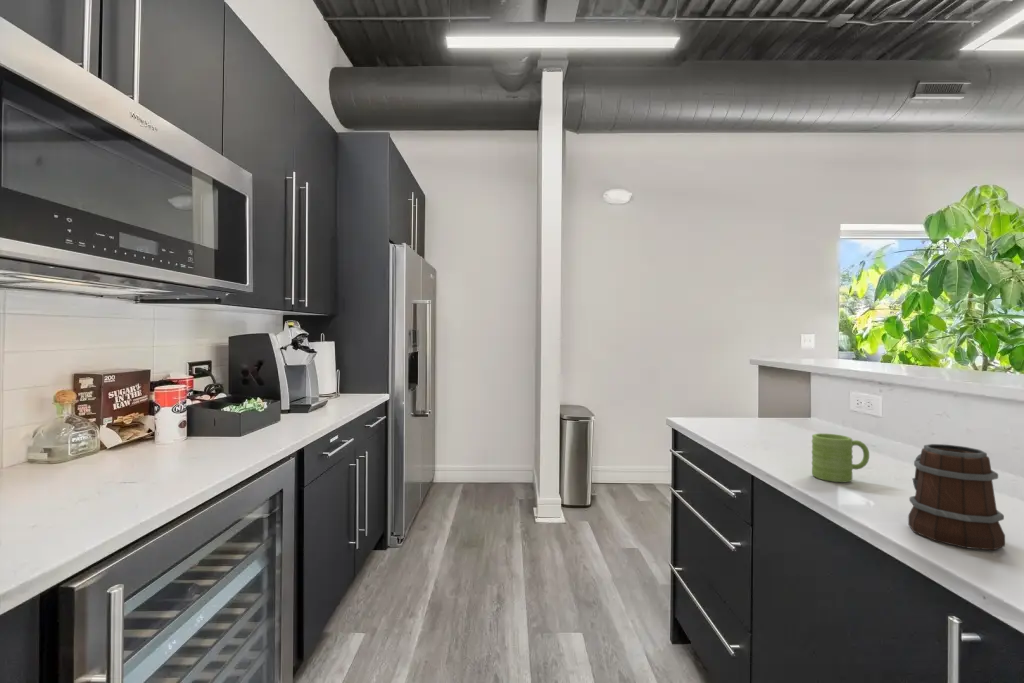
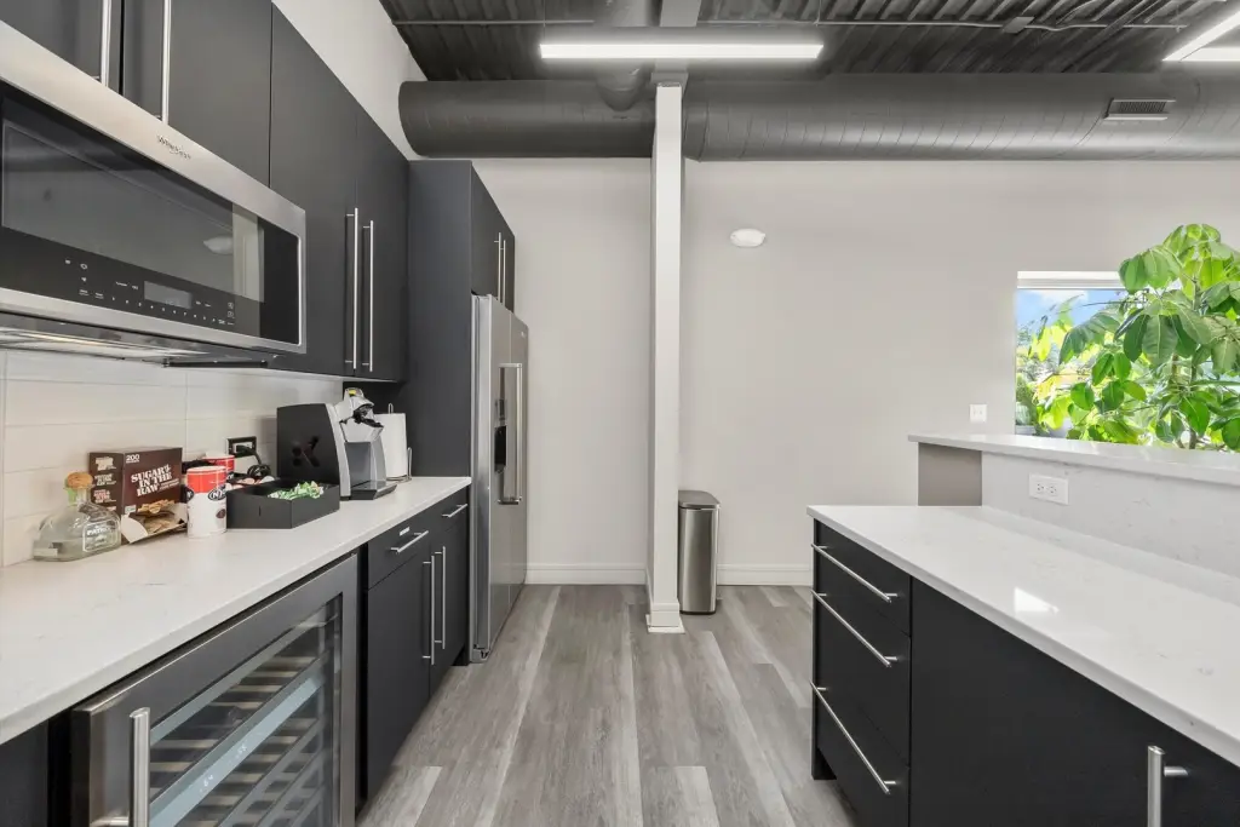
- mug (840, 457)
- mug (945, 488)
